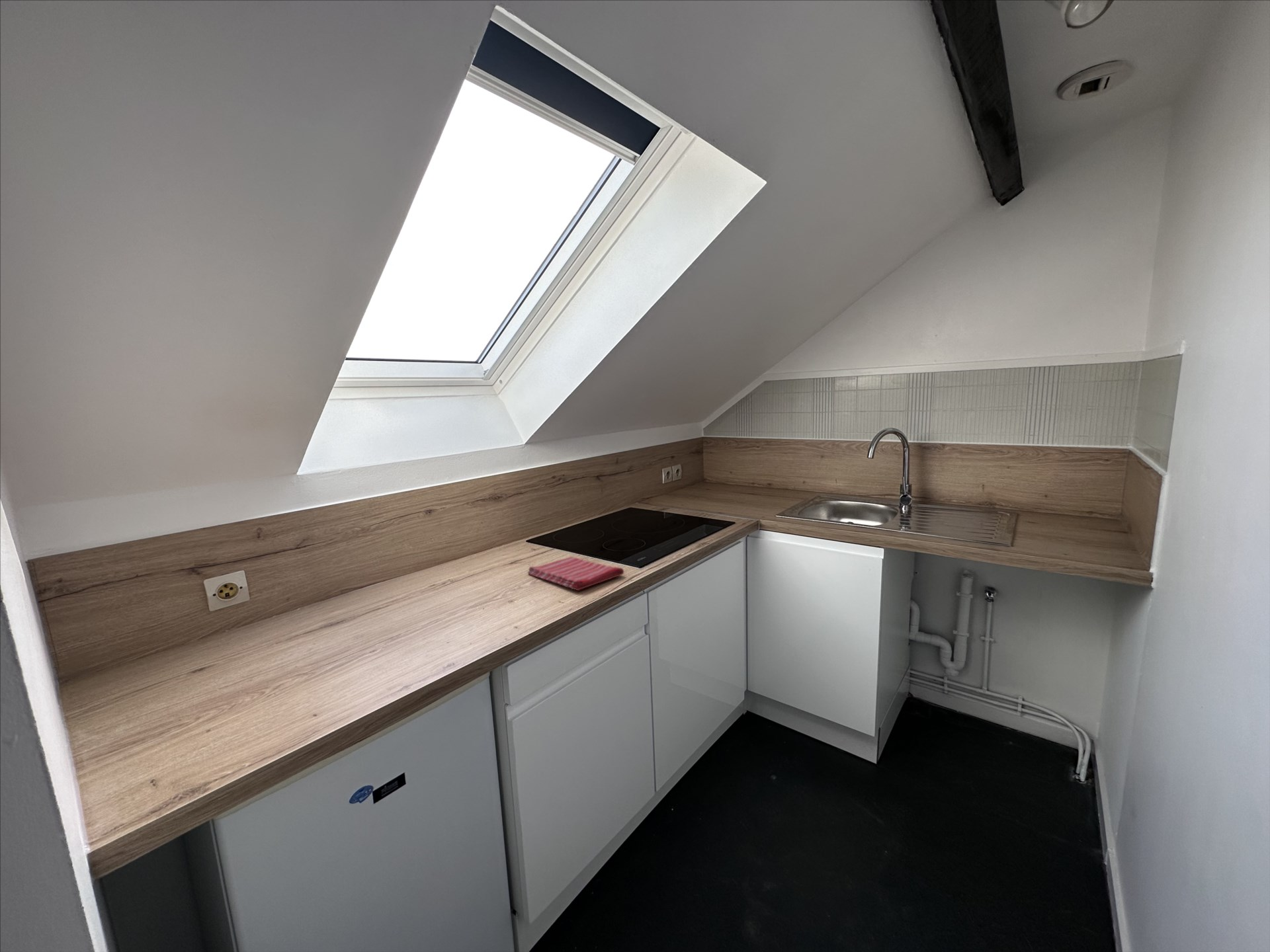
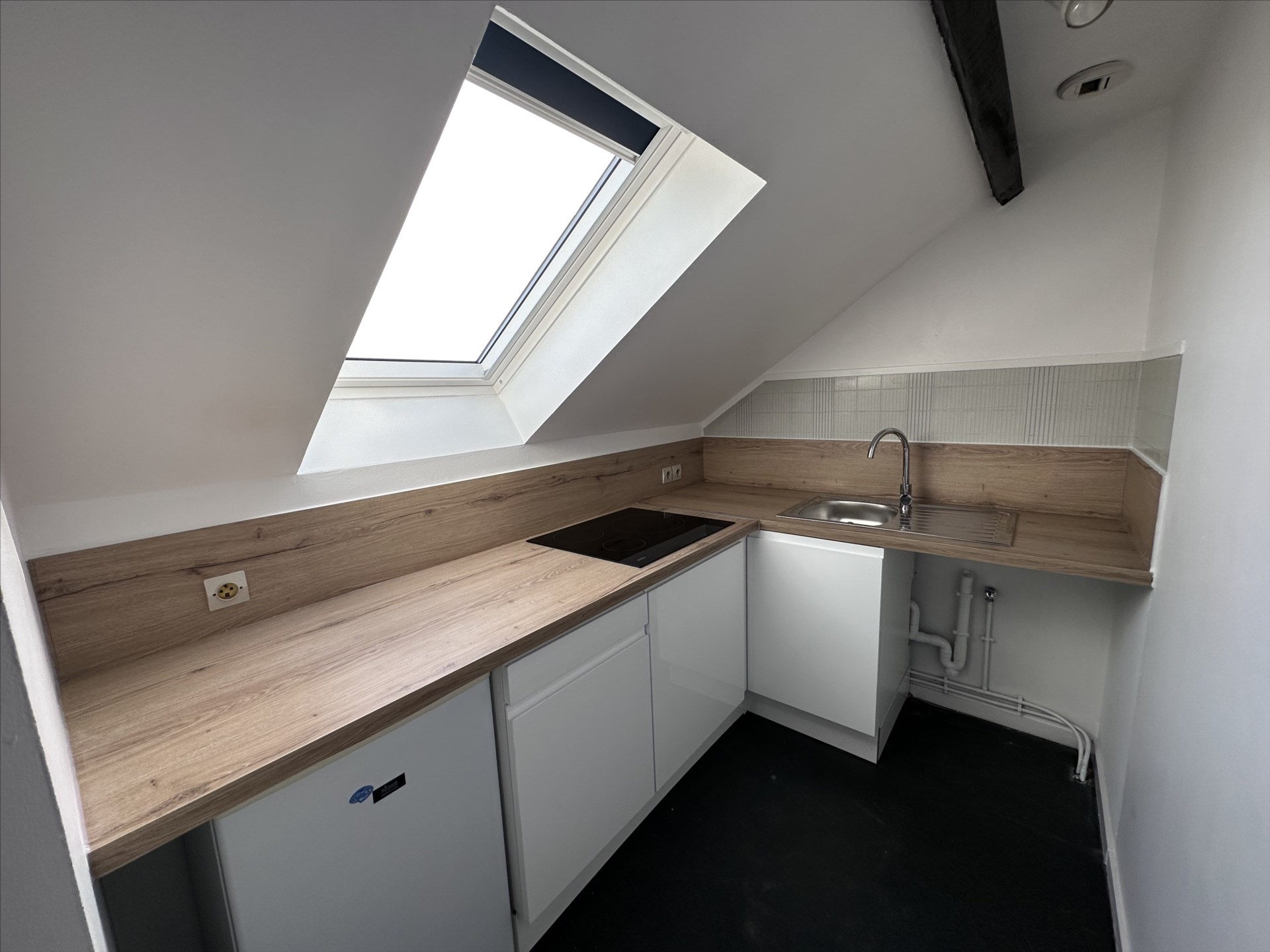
- dish towel (575, 571)
